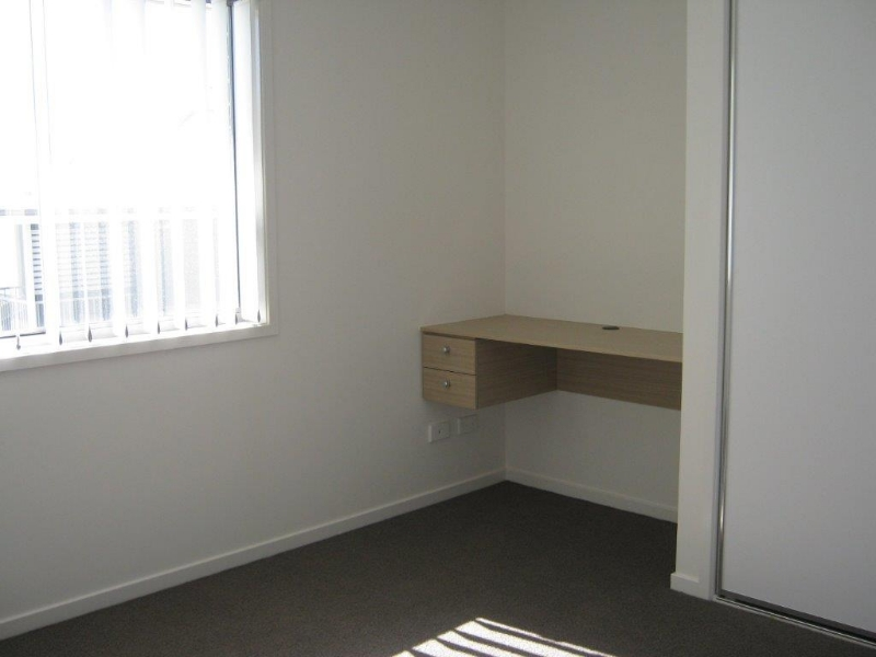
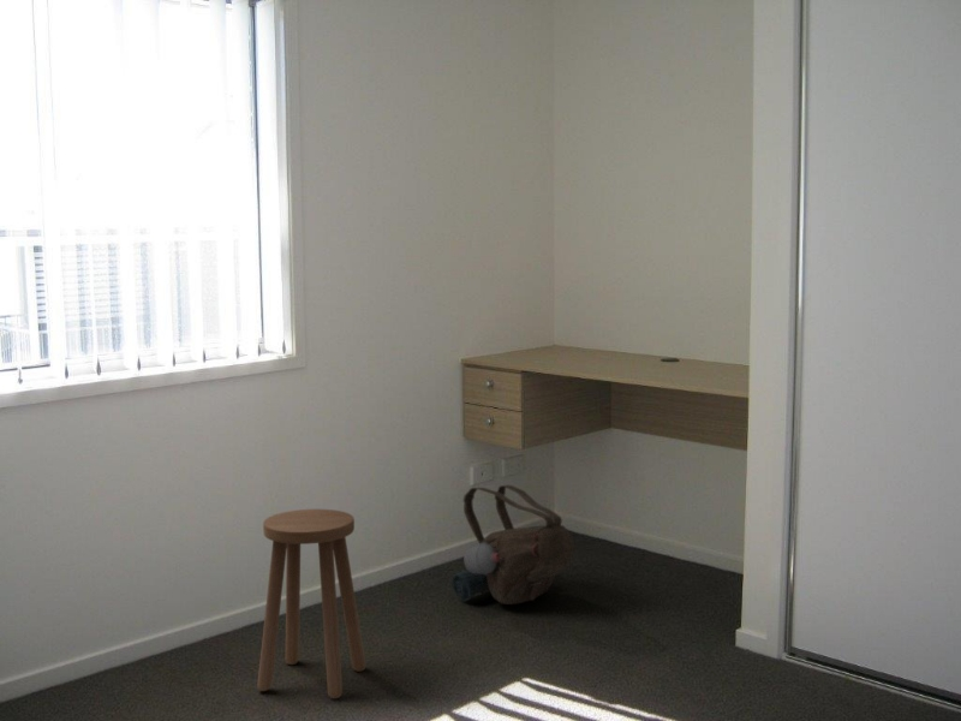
+ stool (299, 600)
+ backpack (521, 547)
